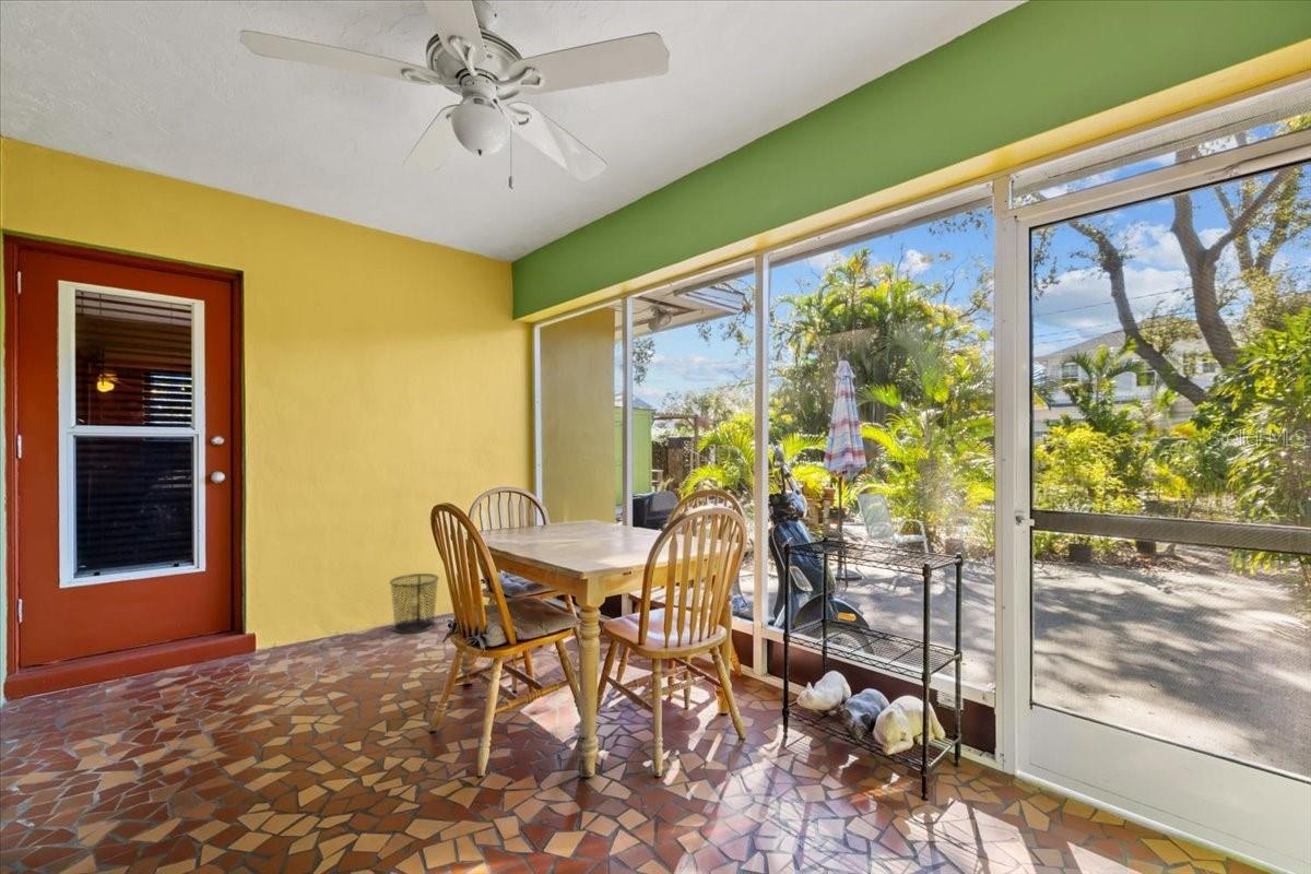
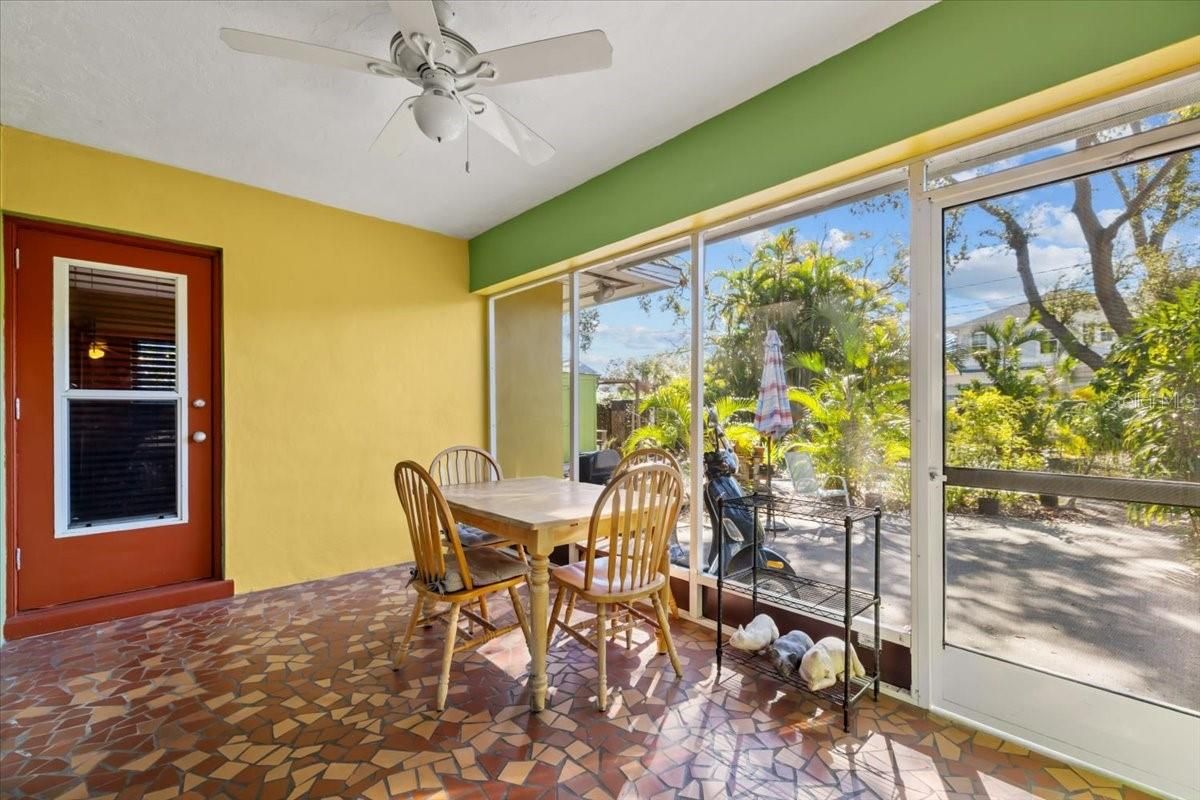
- waste bin (414, 602)
